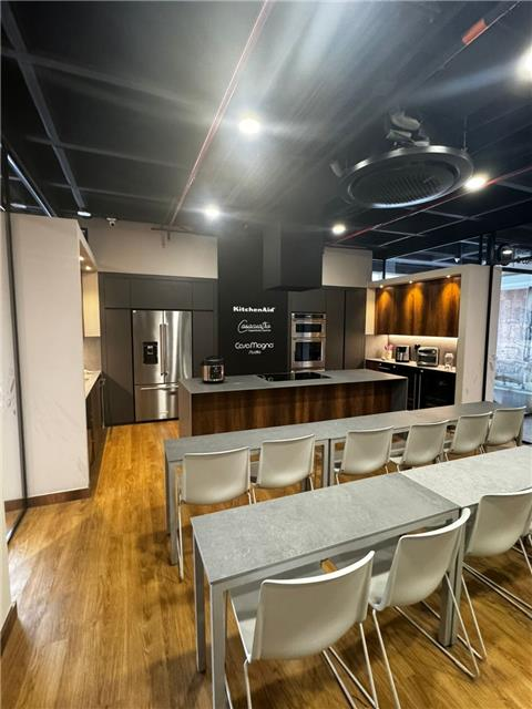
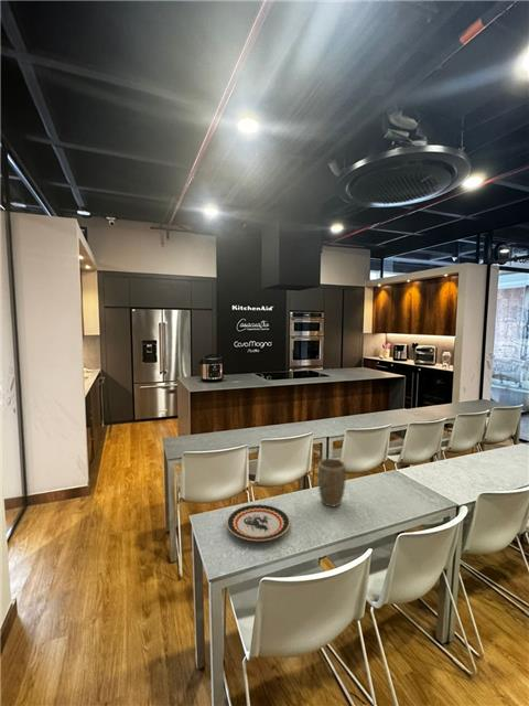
+ plant pot (332, 482)
+ plate (258, 523)
